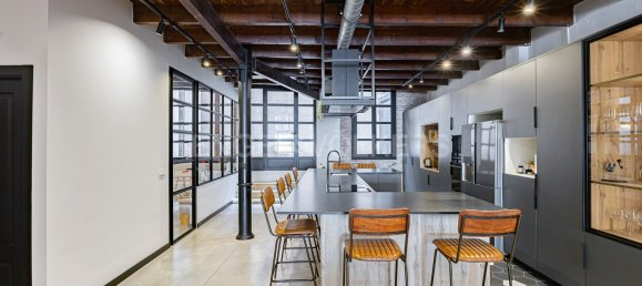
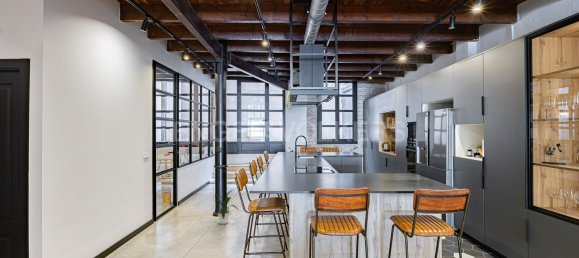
+ house plant (224, 206)
